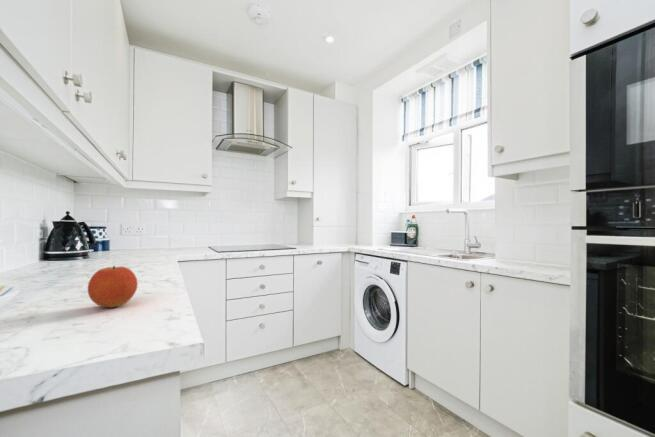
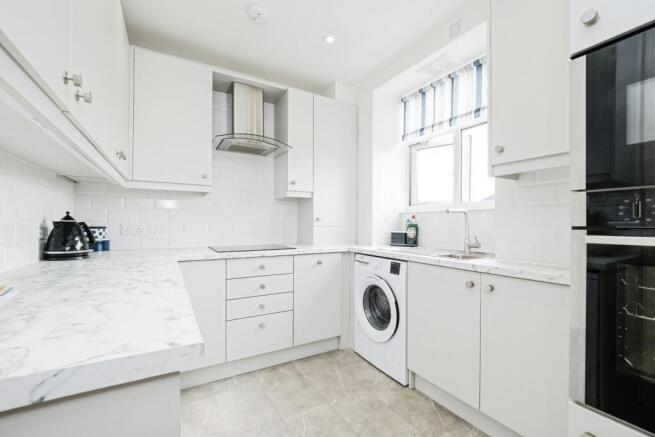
- fruit (113, 286)
